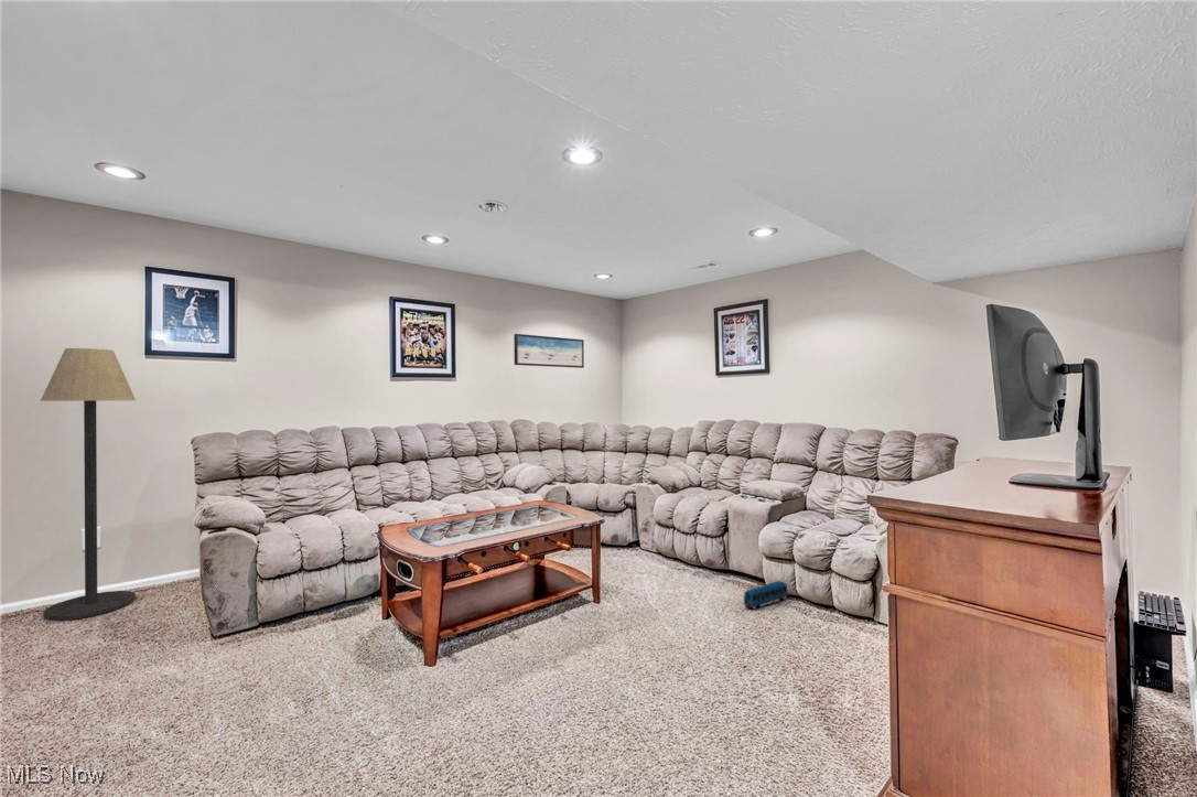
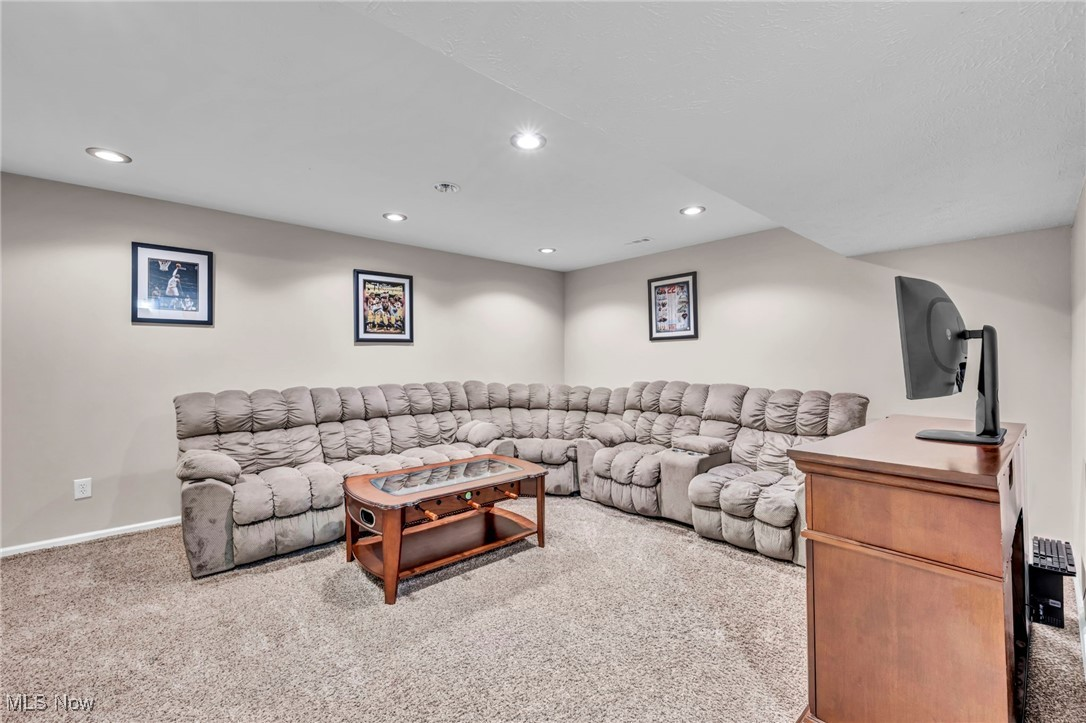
- wall art (550, 352)
- toy train (766, 594)
- floor lamp (90, 477)
